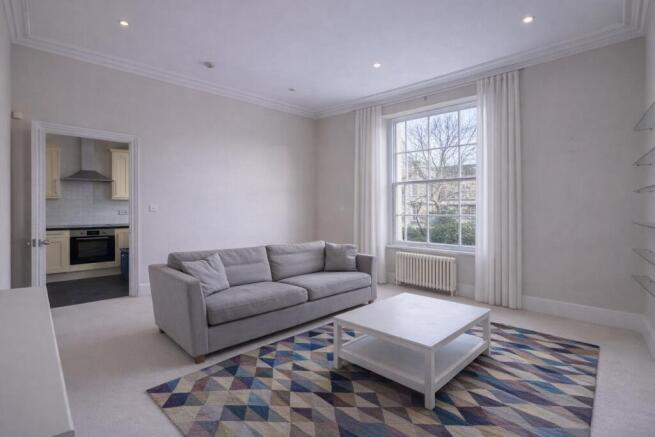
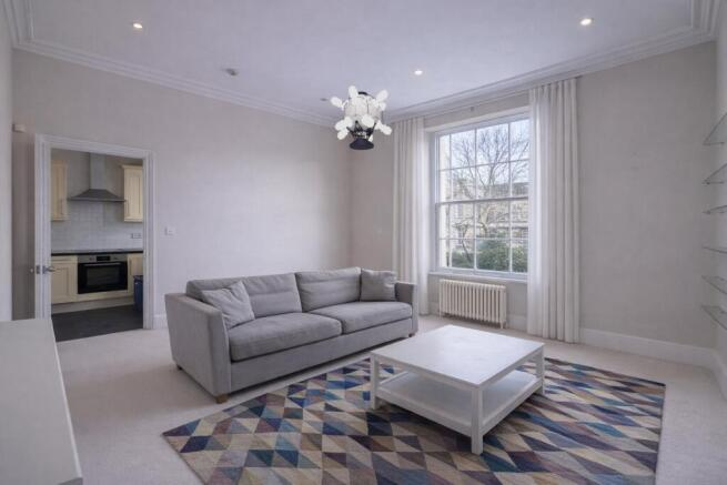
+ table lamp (361, 120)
